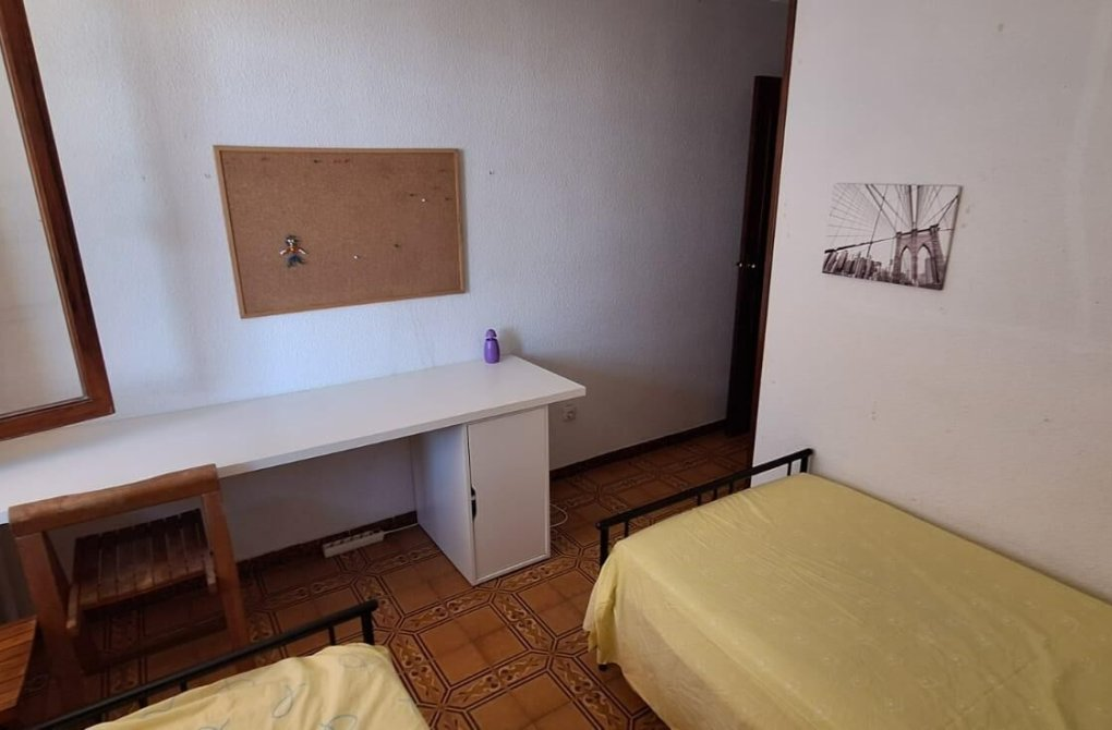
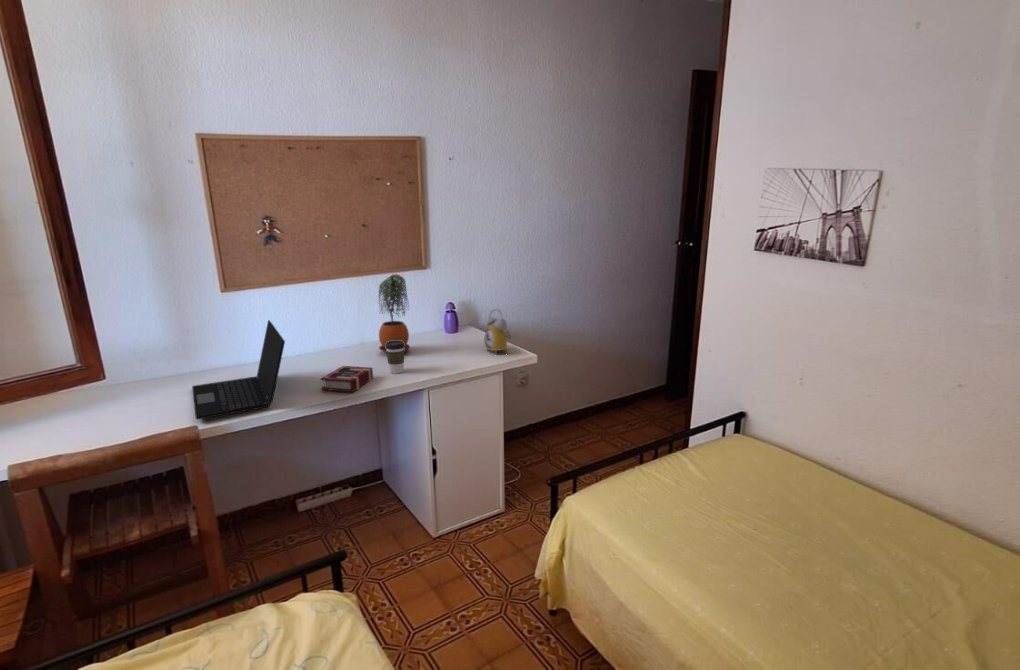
+ coffee cup (395, 357)
+ laptop (236, 379)
+ alarm clock (500, 329)
+ potted plant (396, 313)
+ book (347, 377)
